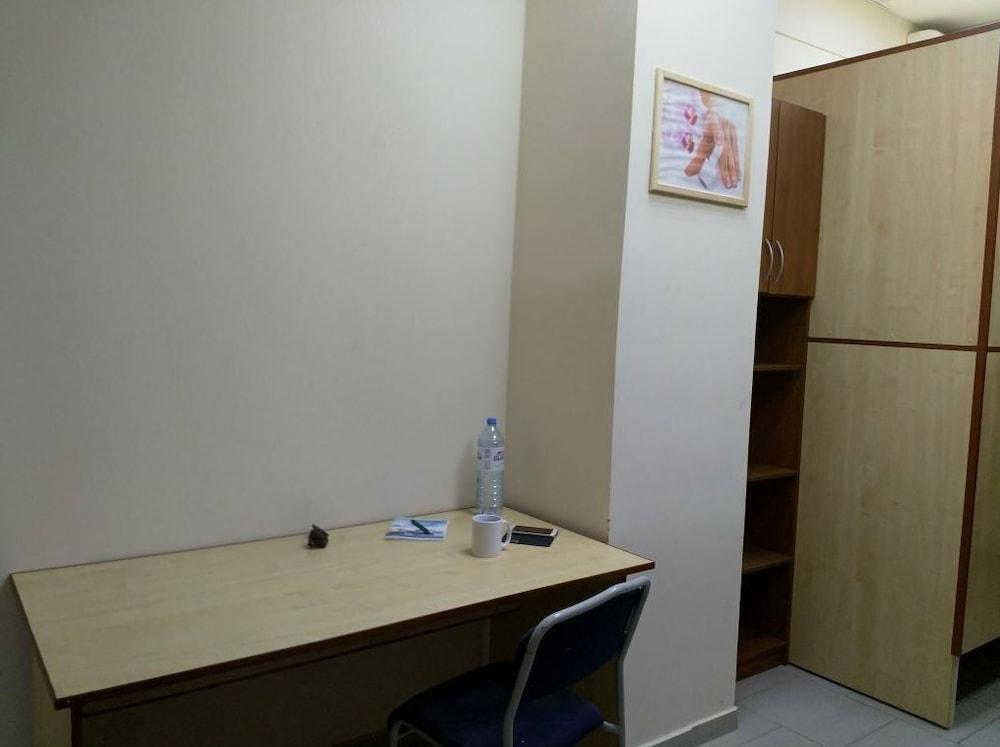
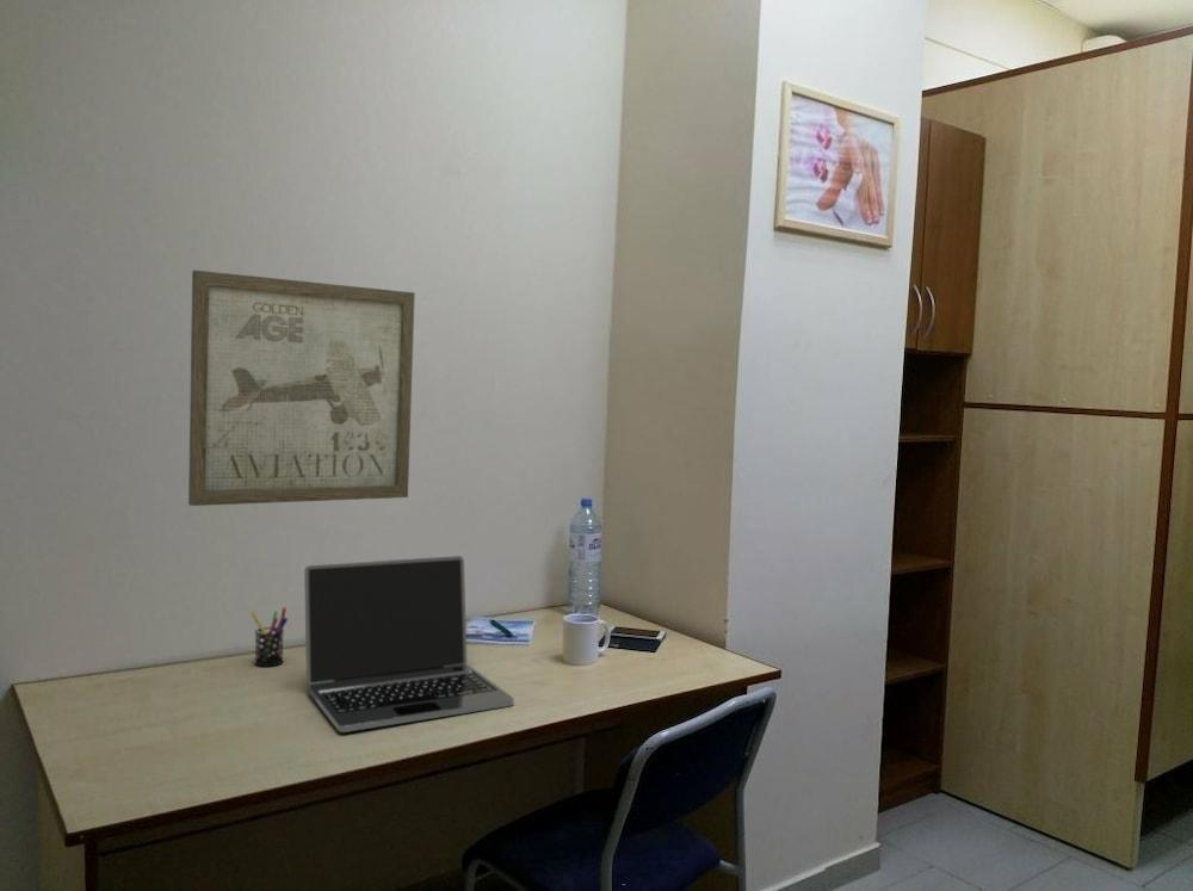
+ pen holder (271, 633)
+ wall art (308, 392)
+ laptop (408, 635)
